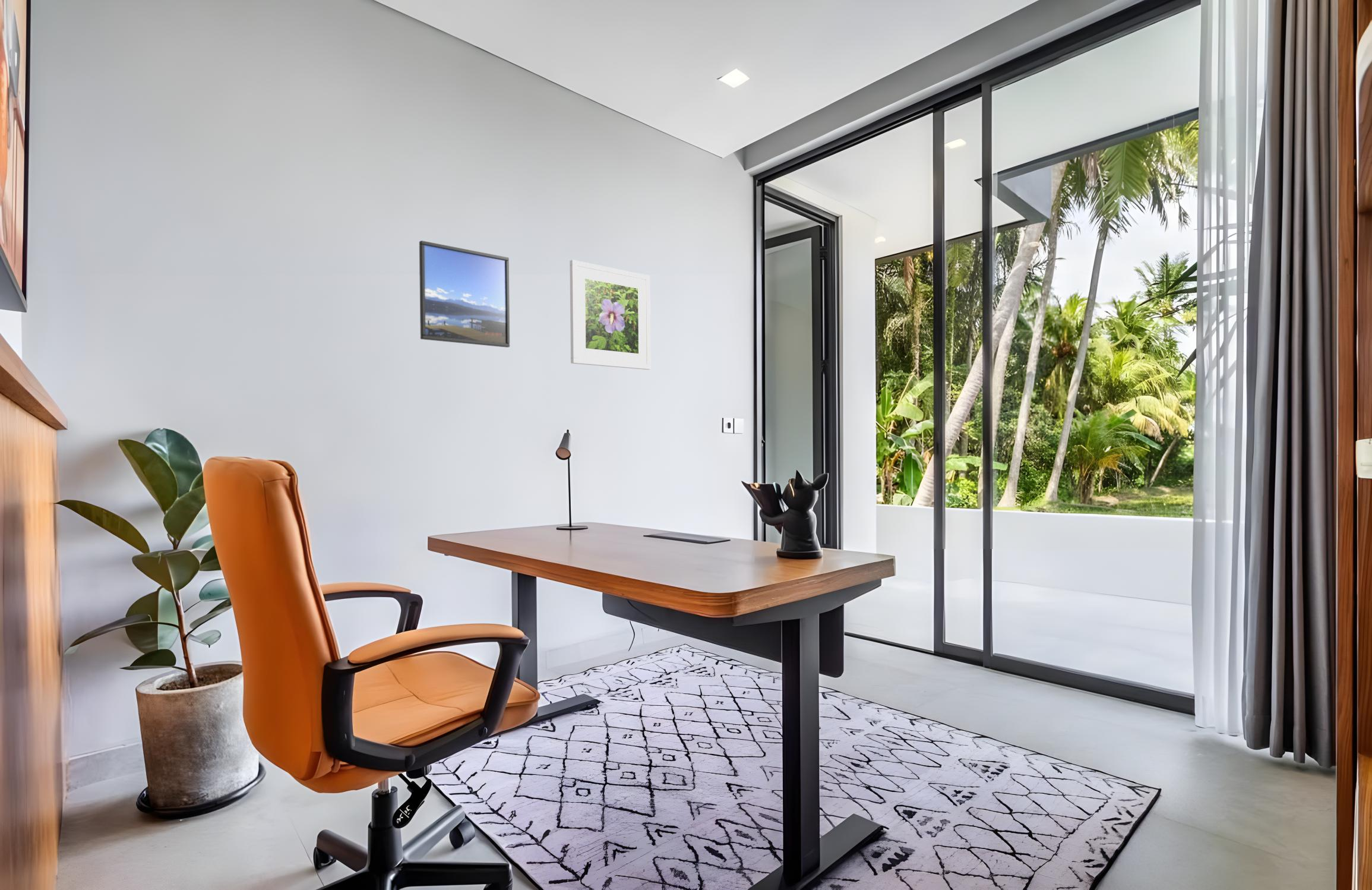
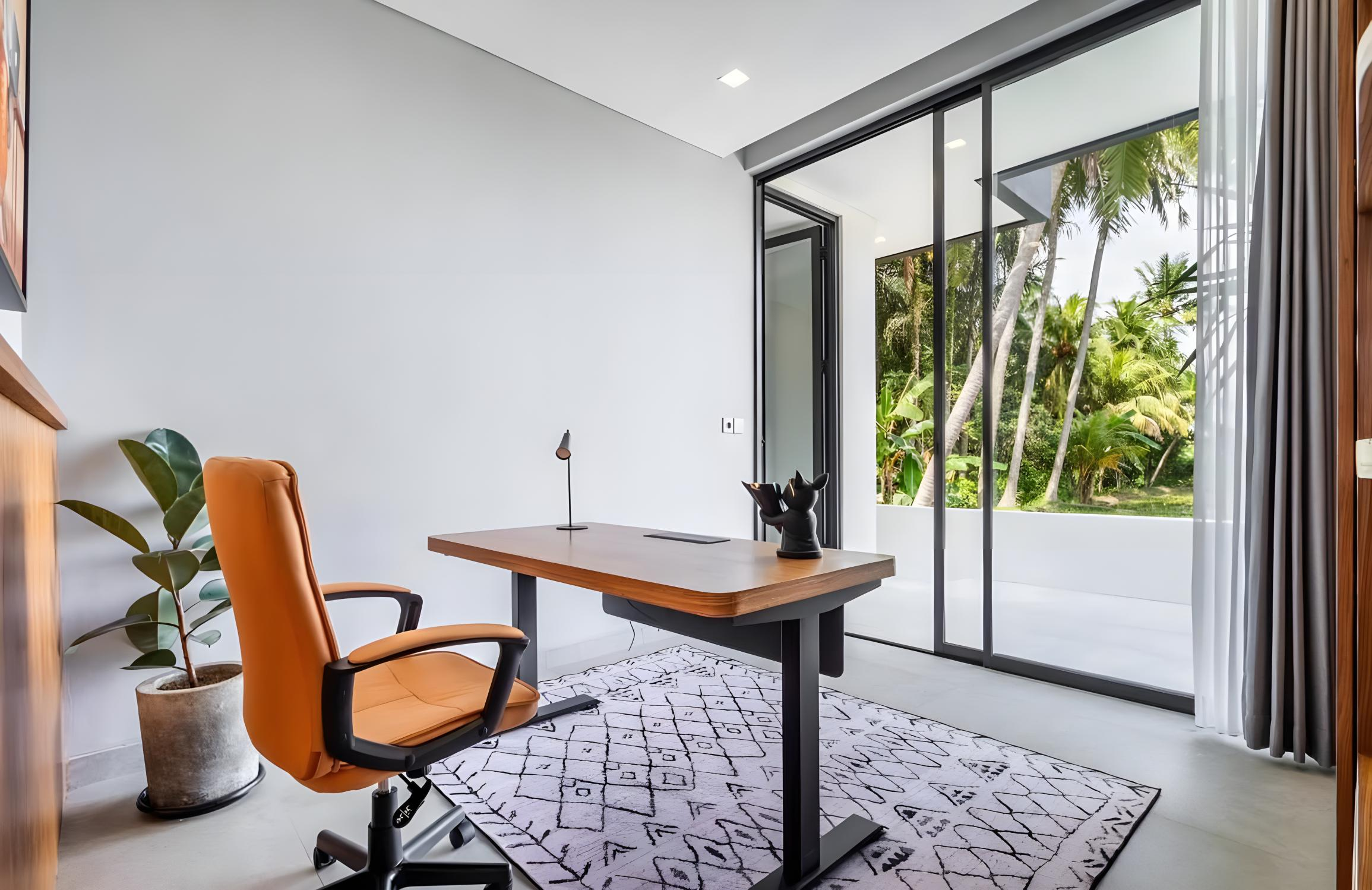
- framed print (612, 317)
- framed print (466, 296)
